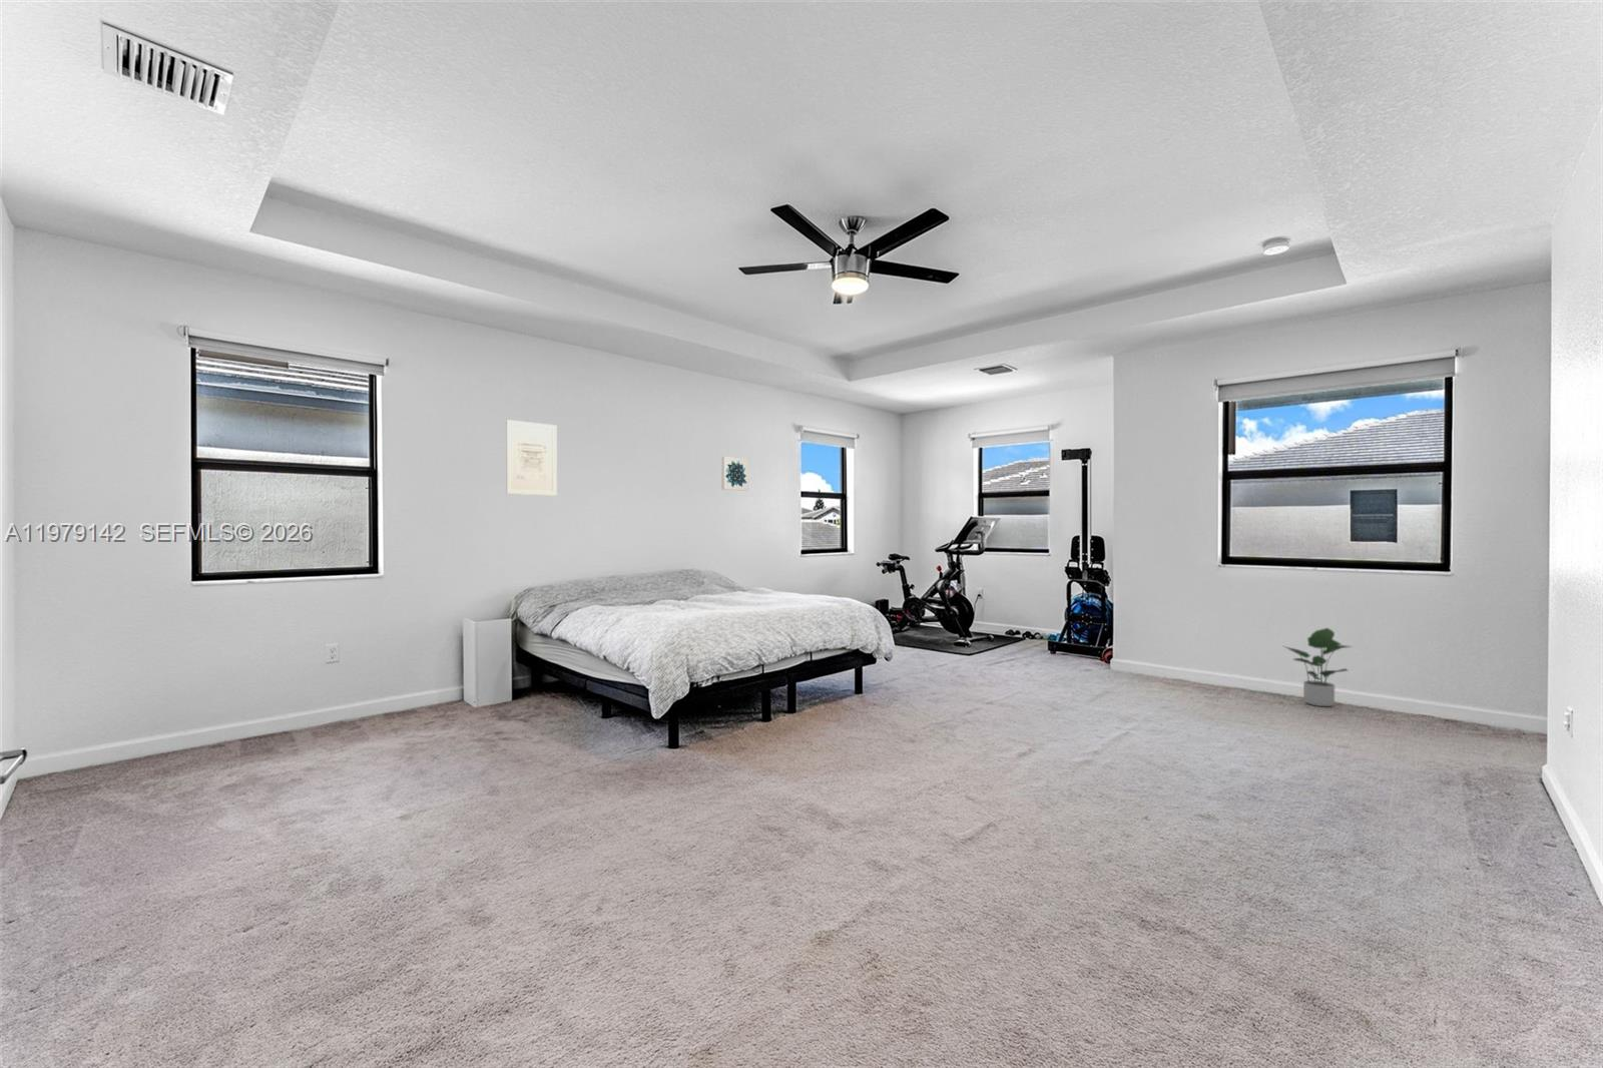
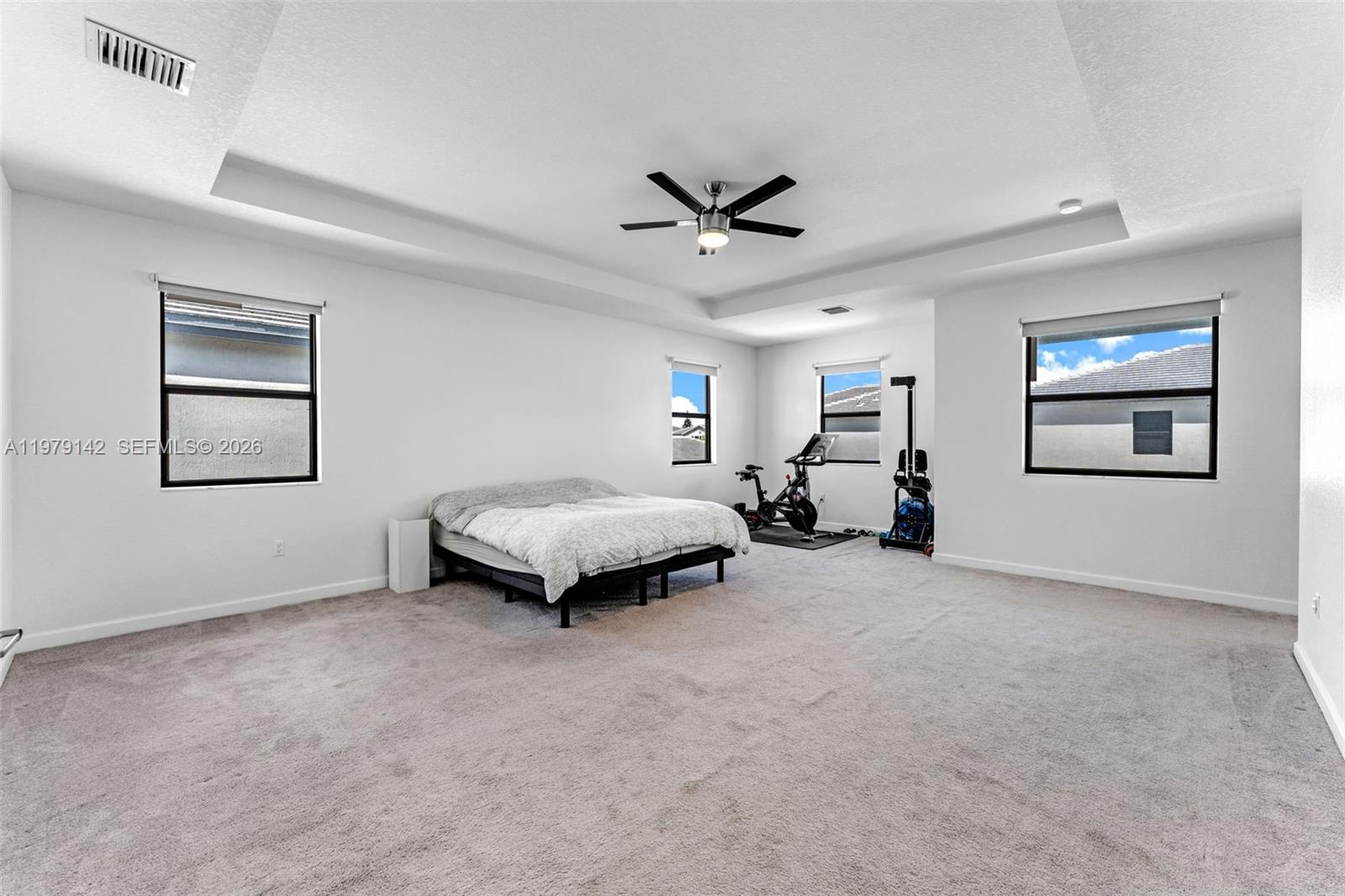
- potted plant (1315, 665)
- wall art (734, 473)
- wall art (532, 458)
